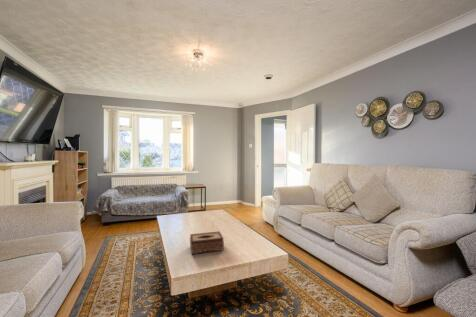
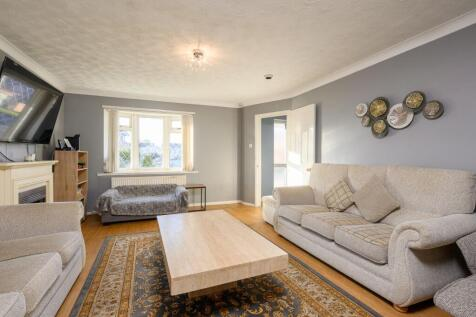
- tissue box (206, 242)
